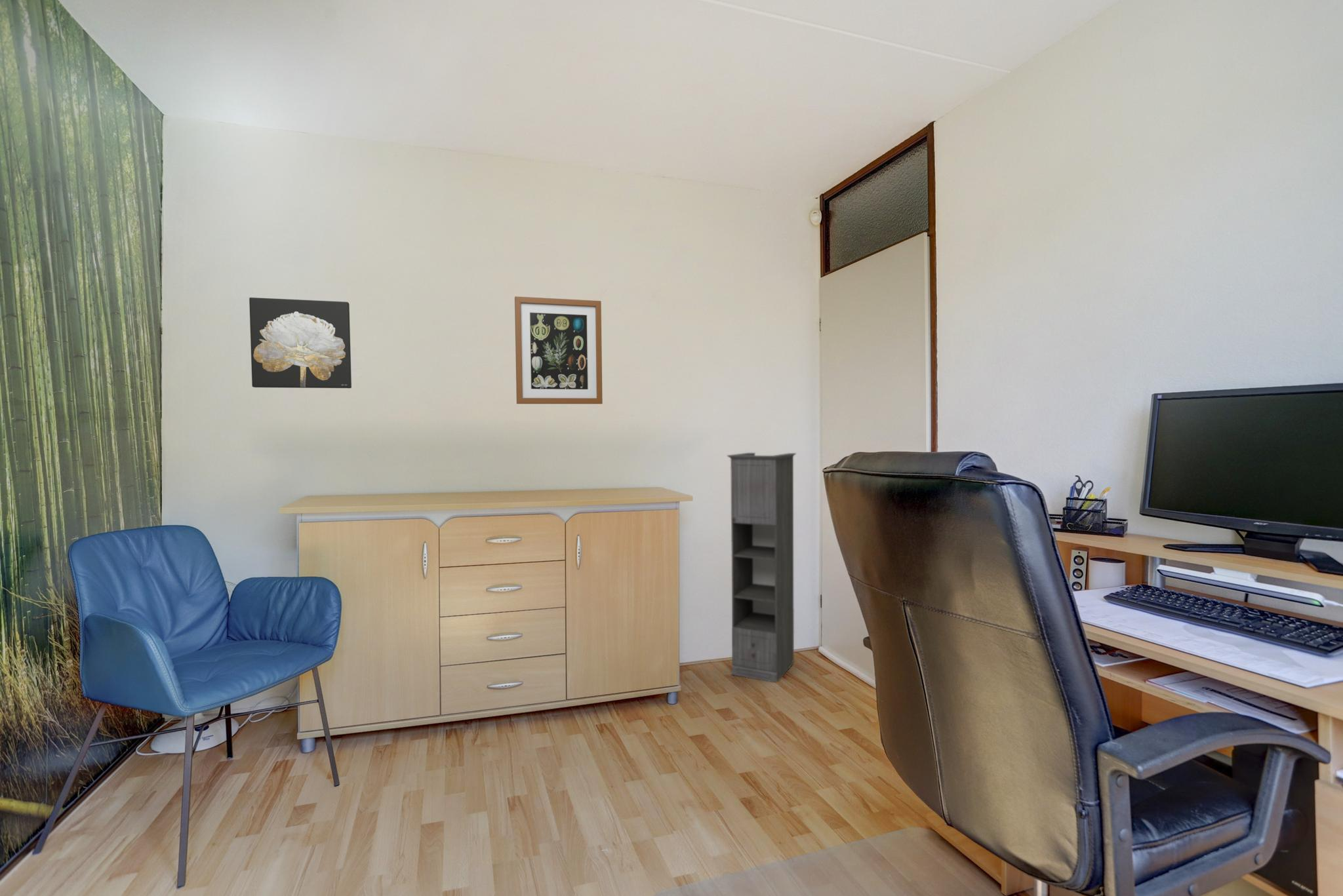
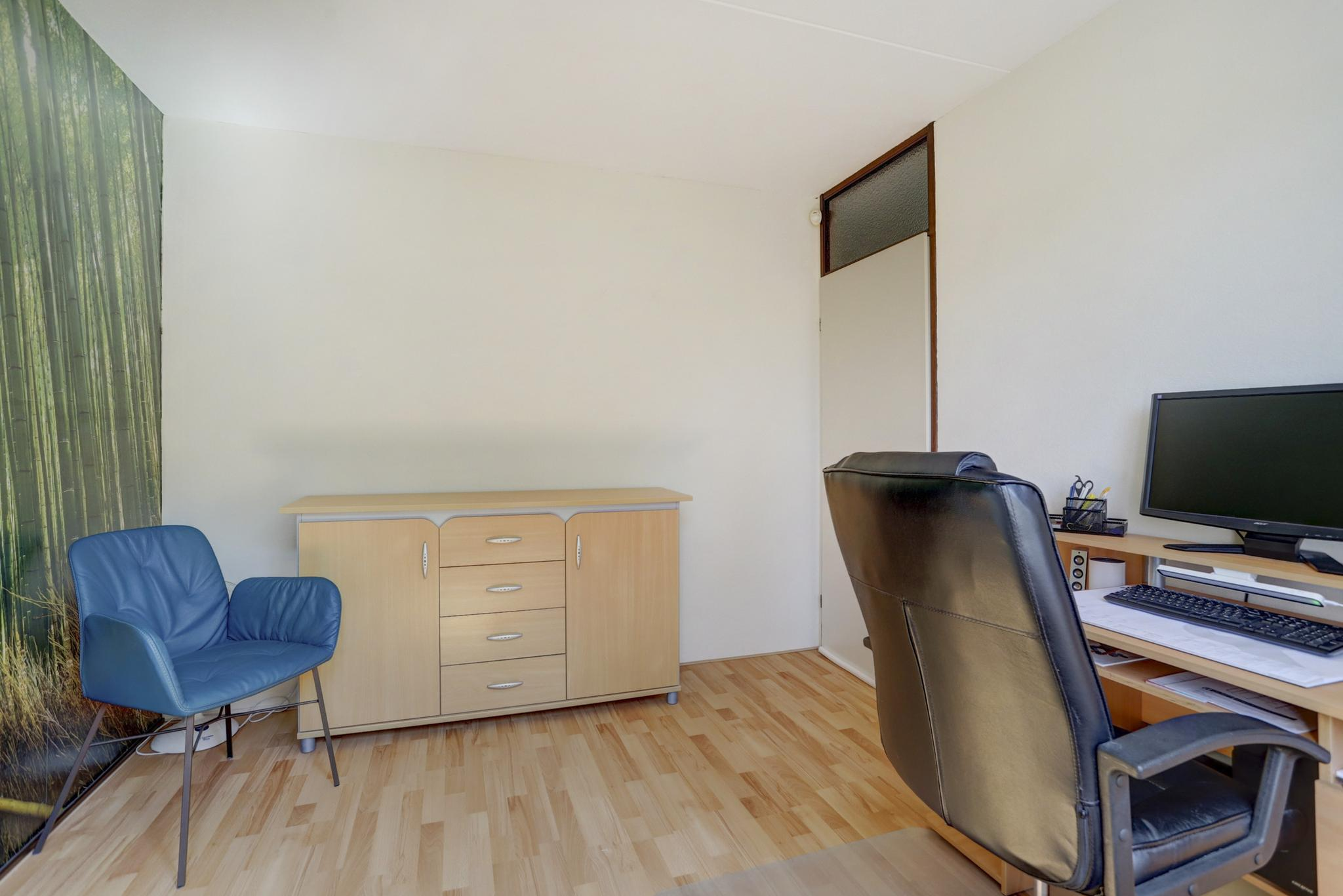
- storage cabinet (763, 562)
- wall art (302, 344)
- wall art (559, 351)
